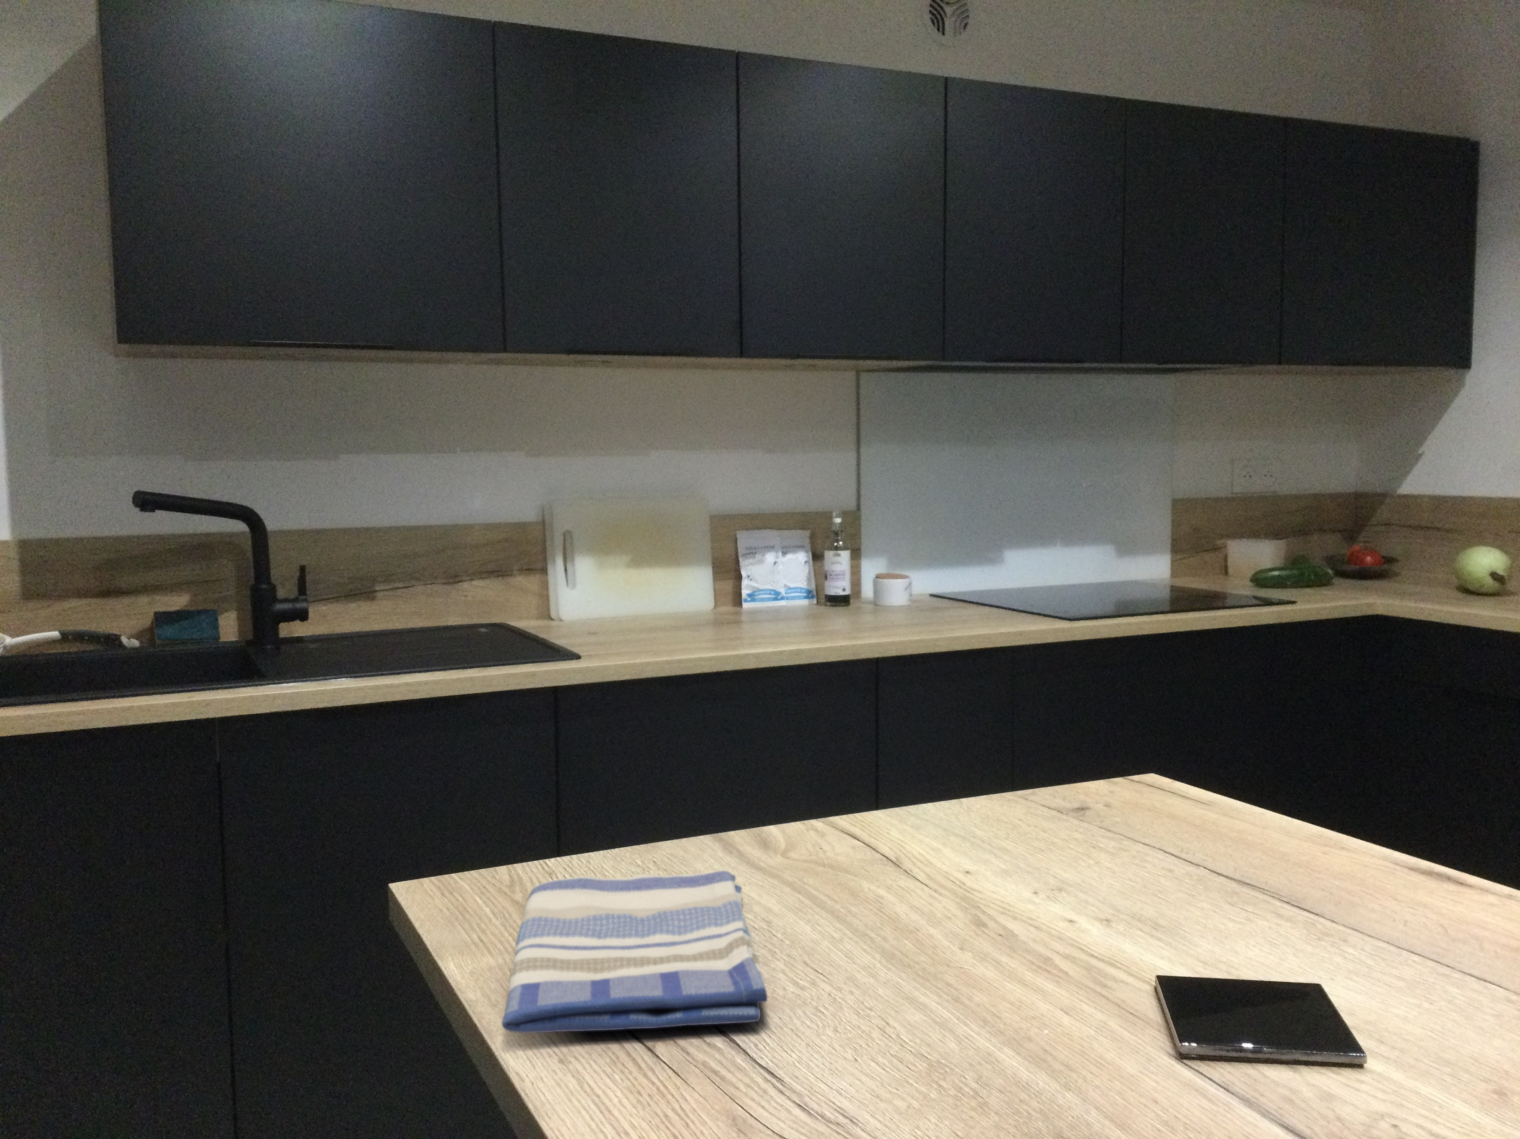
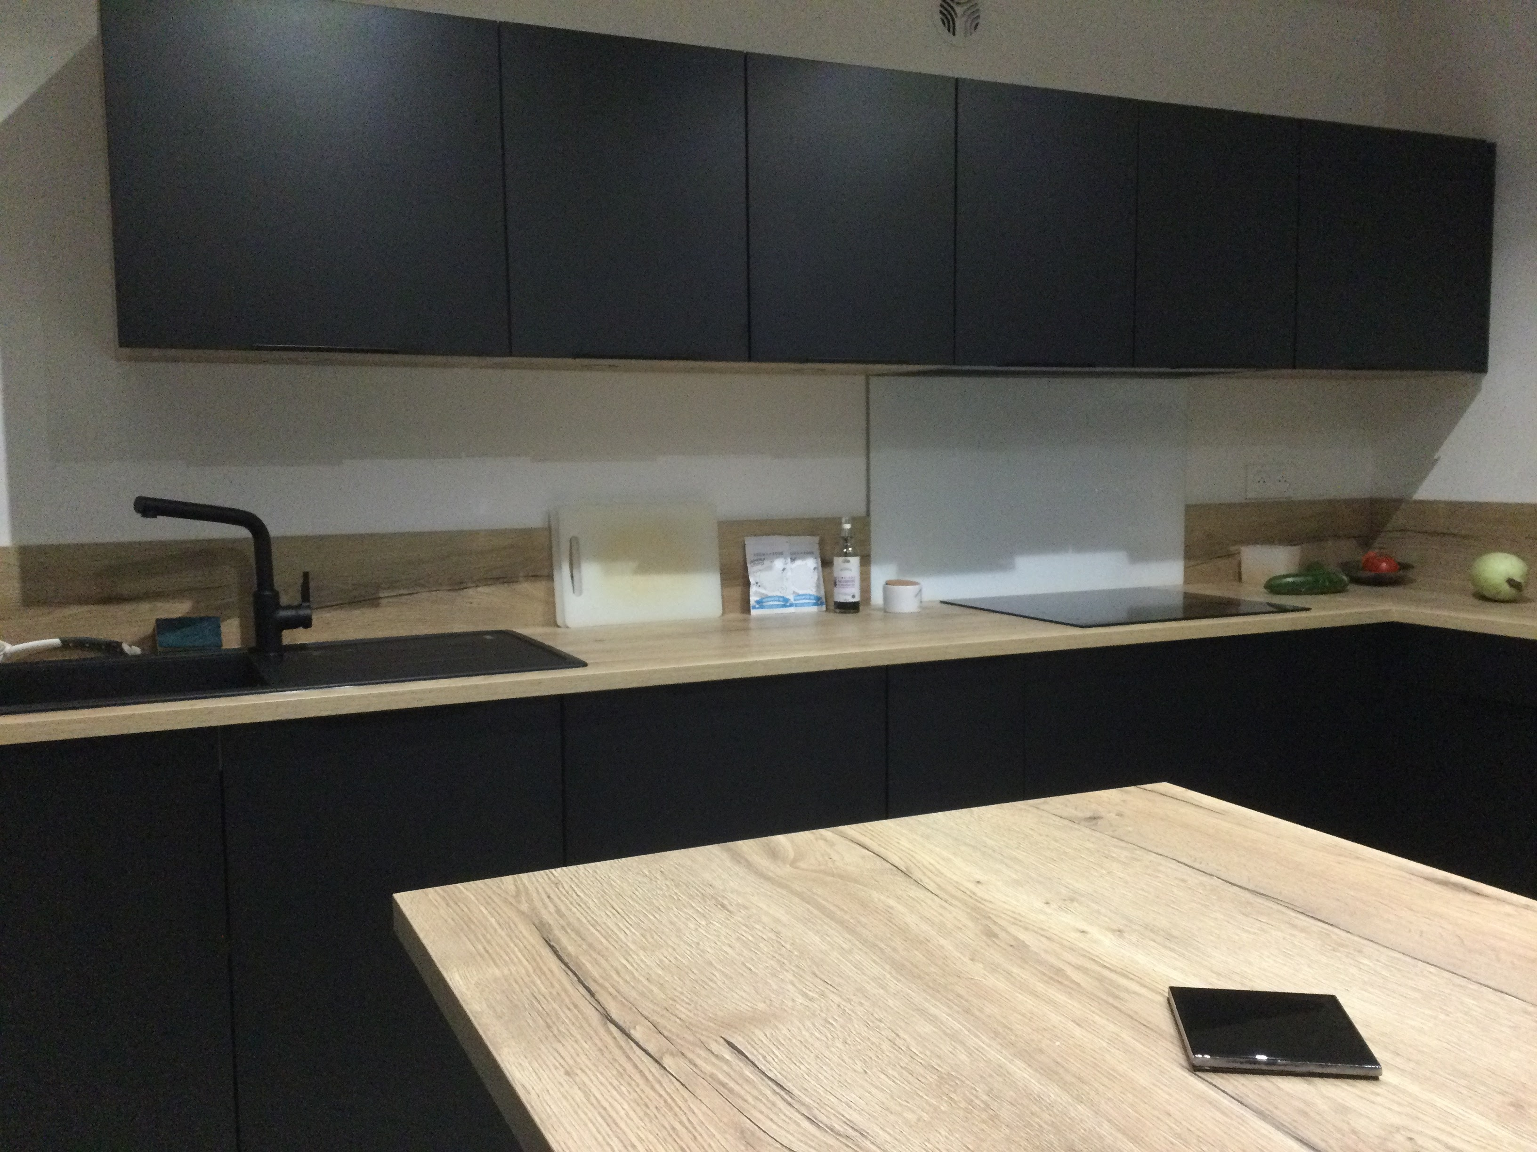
- dish towel (636, 940)
